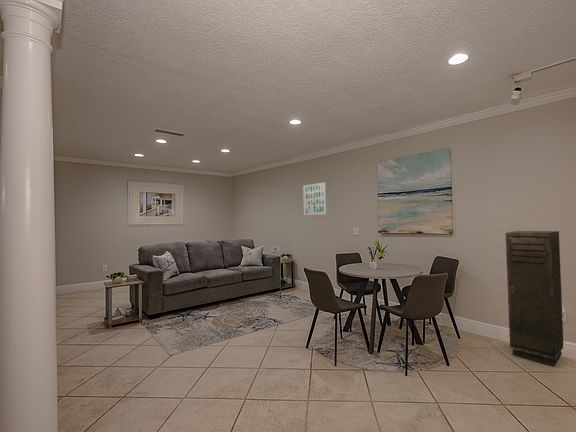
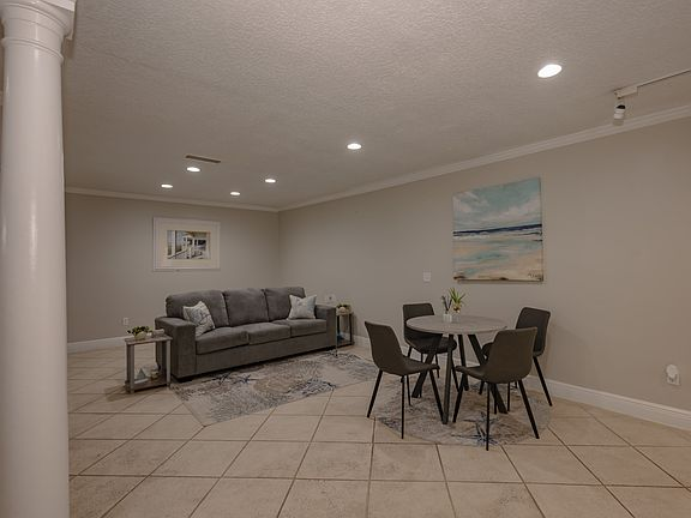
- storage cabinet (534, 293)
- wall art (314, 199)
